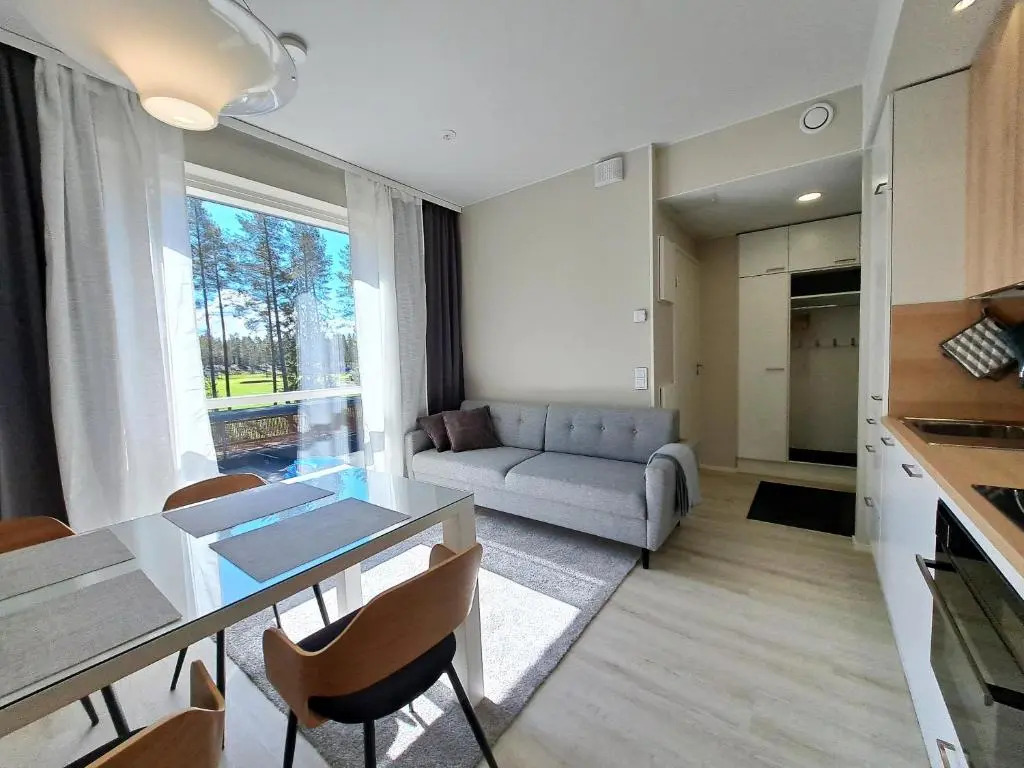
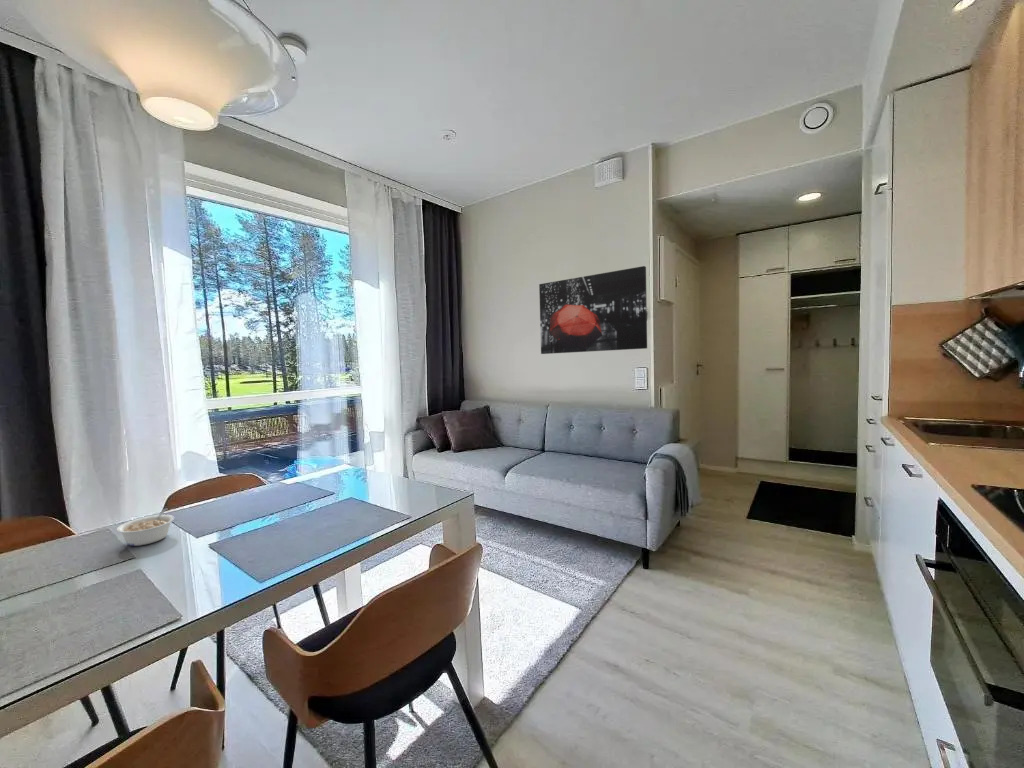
+ wall art (589, 313)
+ legume (146, 528)
